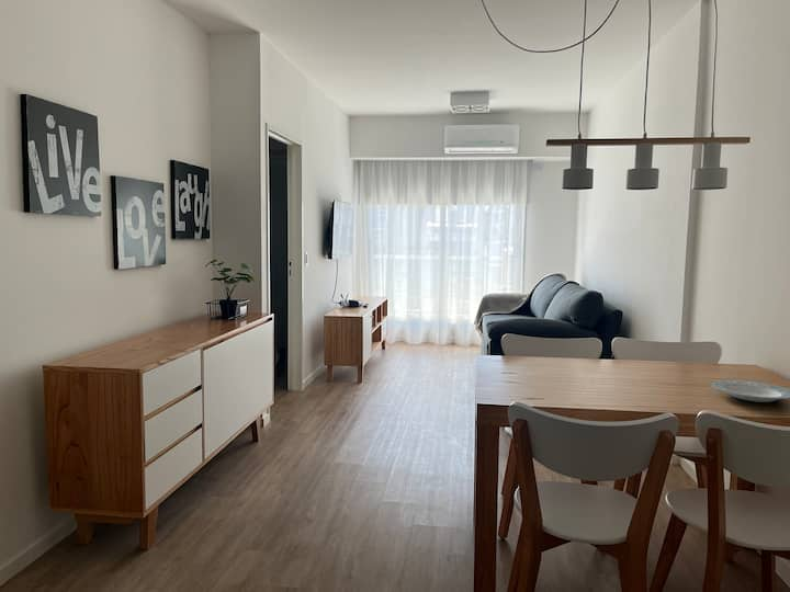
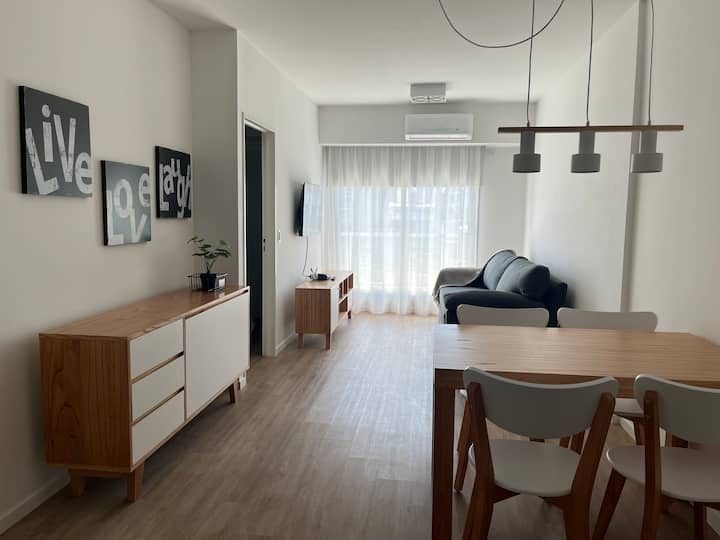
- plate (752, 392)
